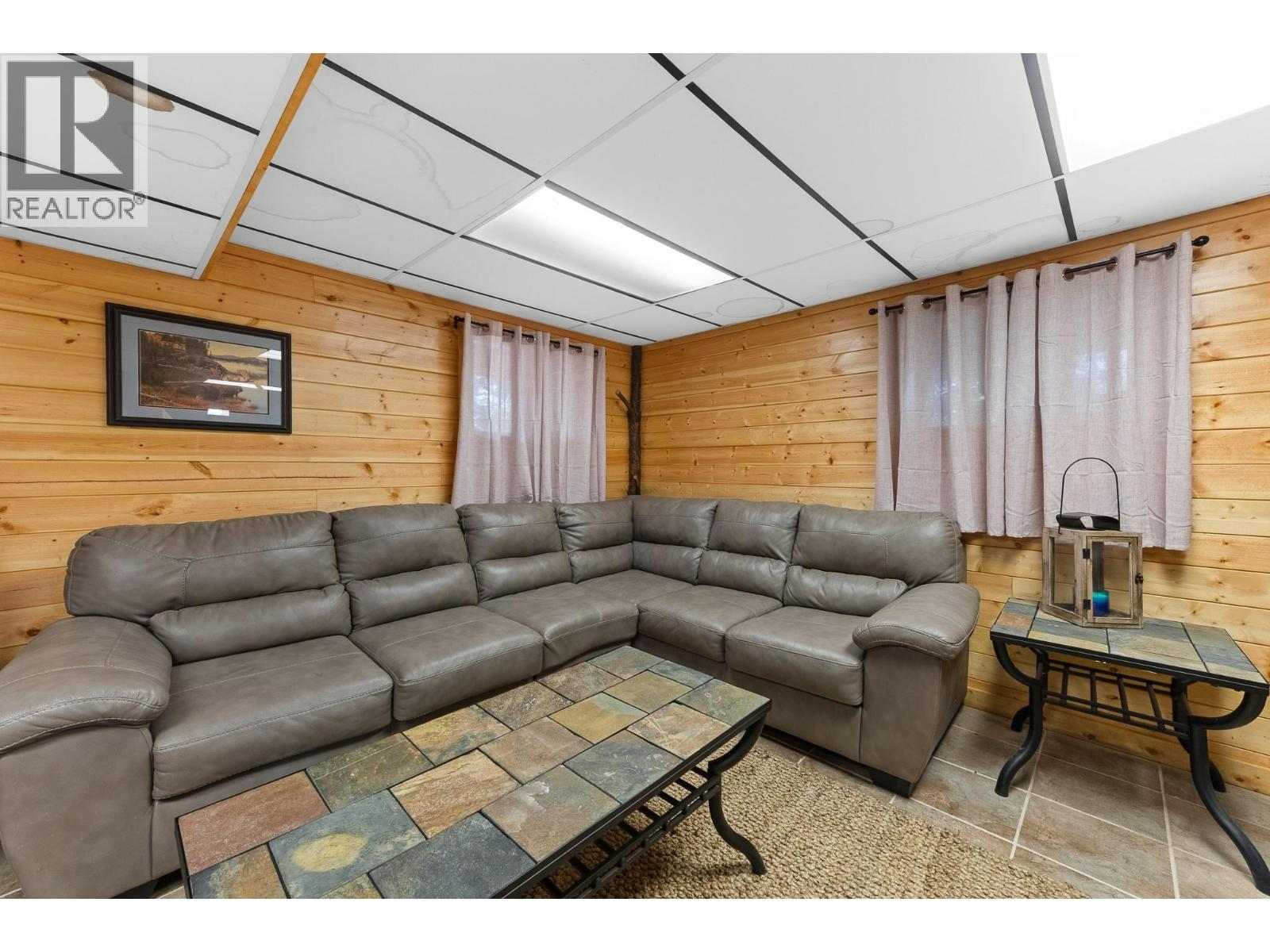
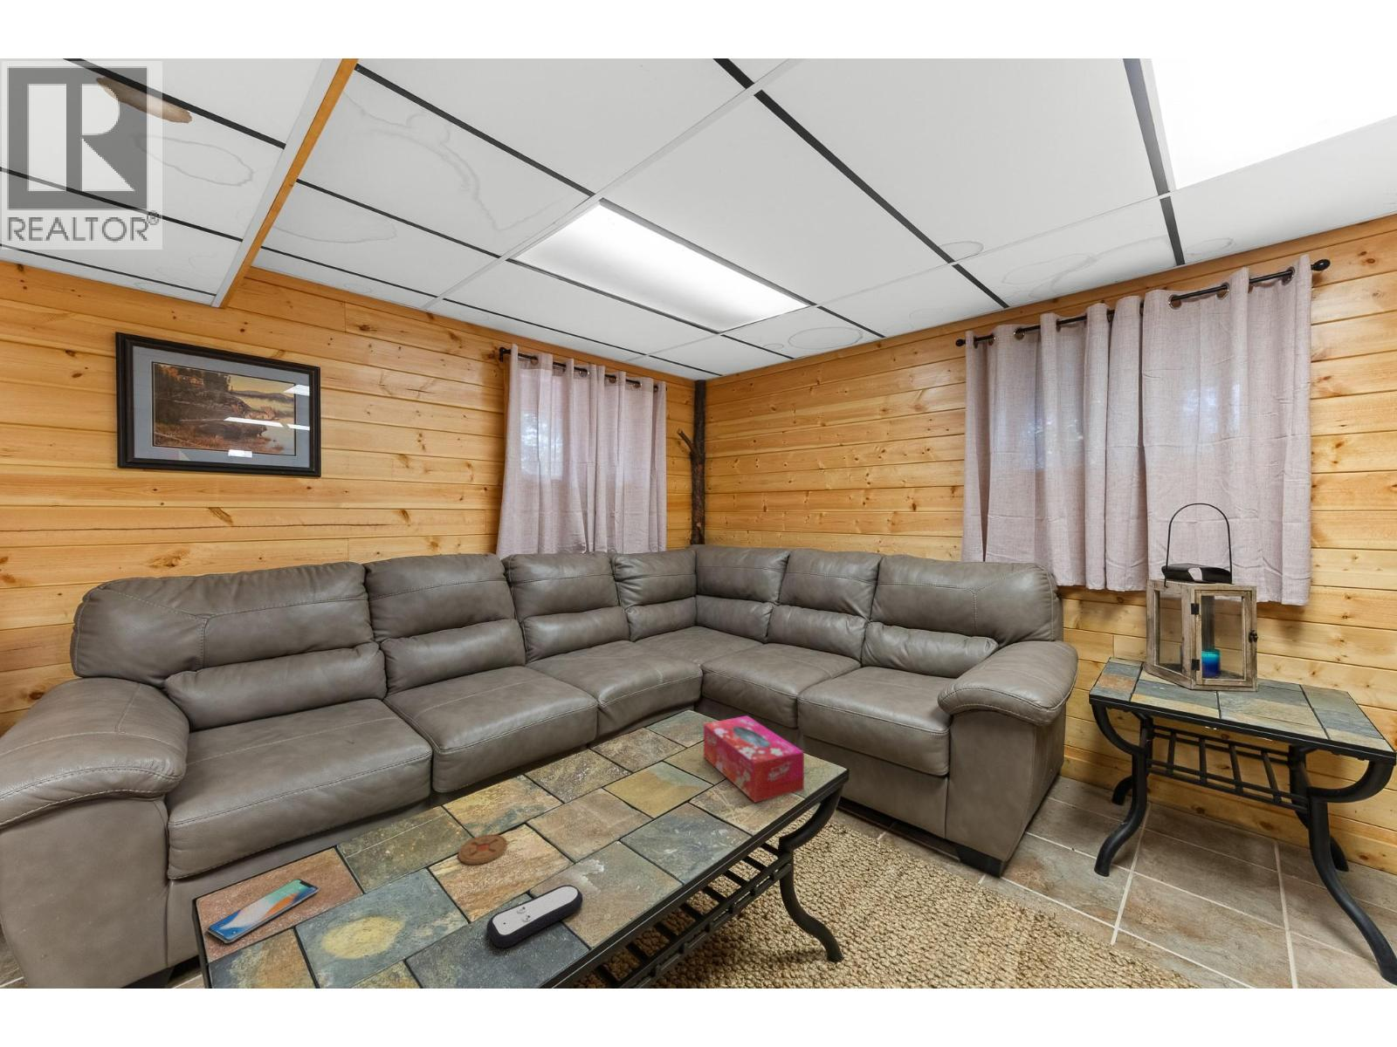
+ smartphone (265, 908)
+ tissue box (750, 753)
+ coaster (483, 848)
+ remote control (537, 913)
